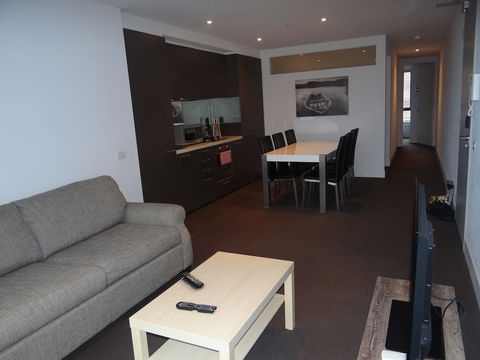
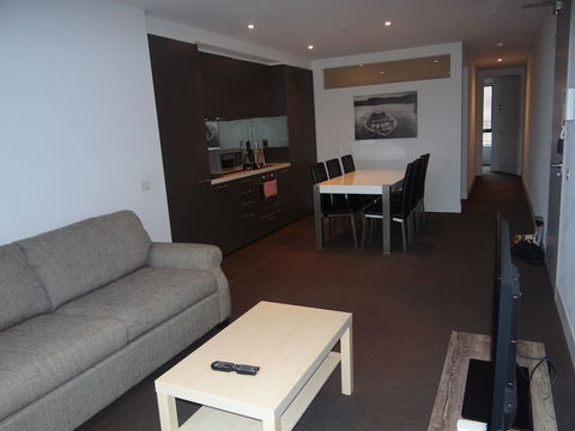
- remote control (192, 279)
